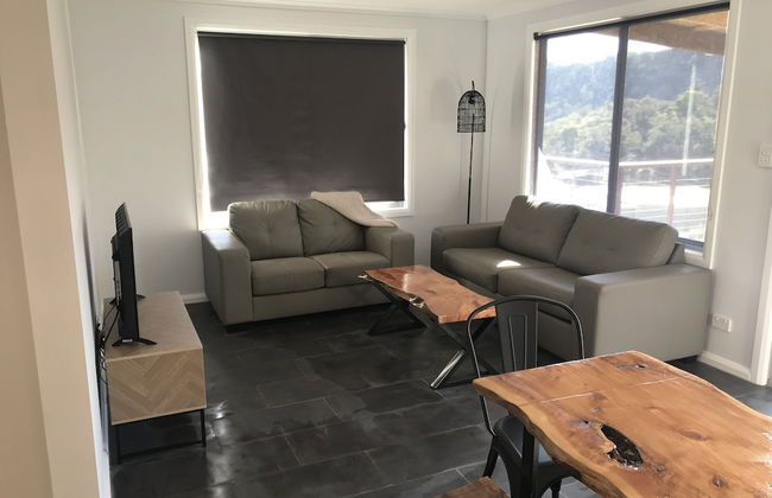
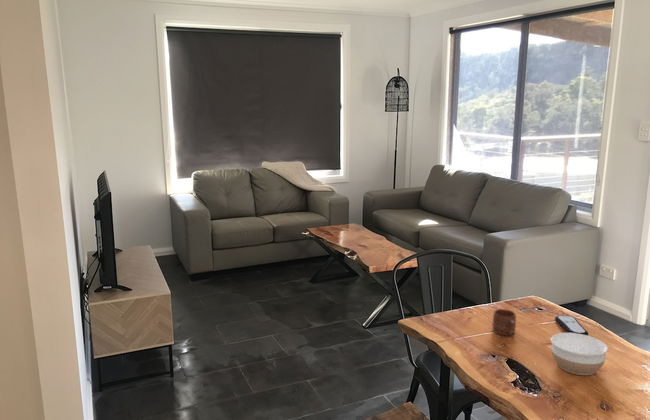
+ mug (506, 324)
+ remote control (571, 326)
+ bowl (577, 354)
